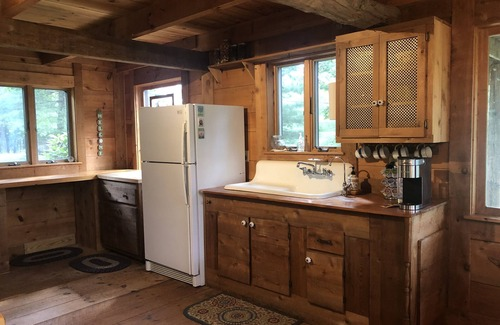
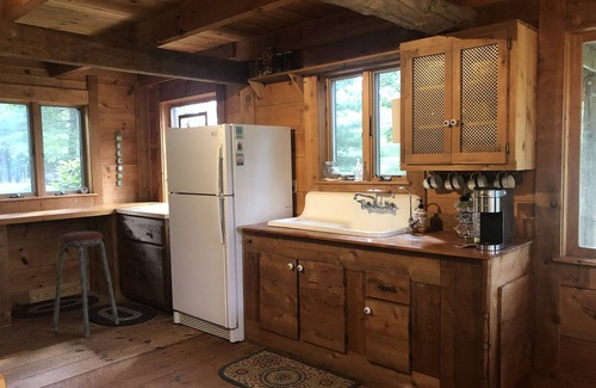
+ music stool (83, 279)
